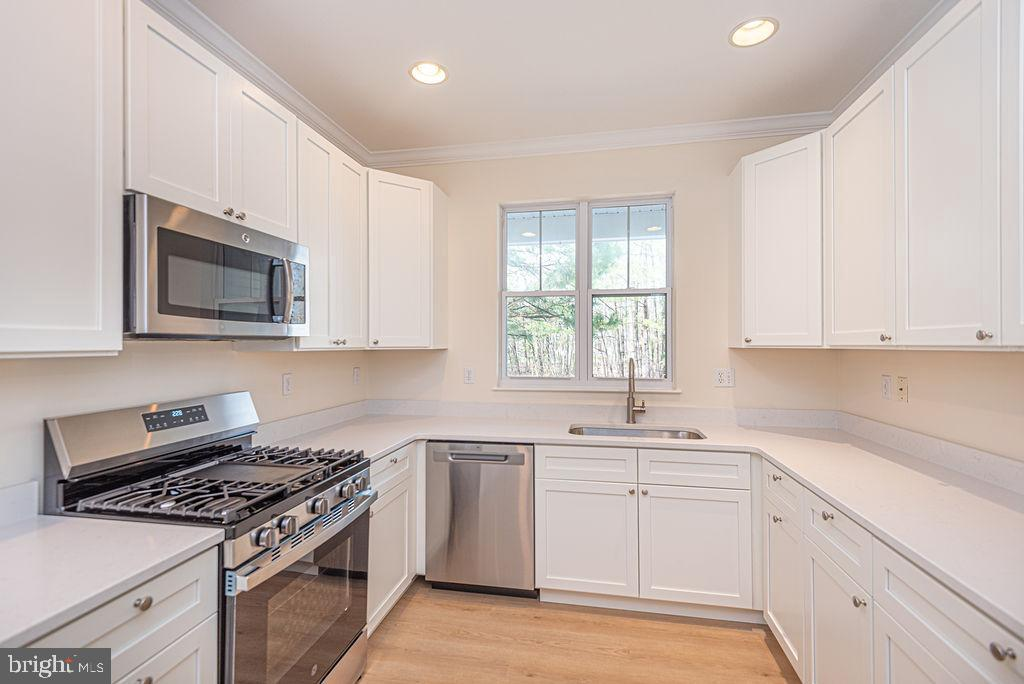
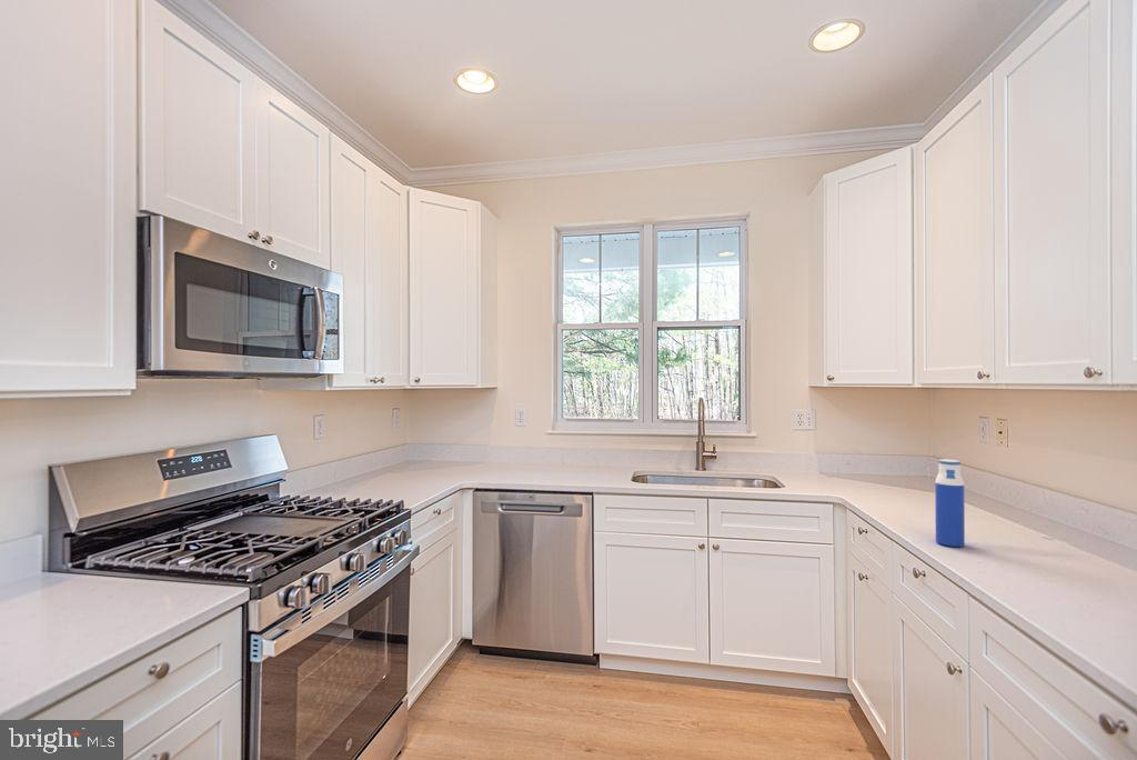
+ water bottle (949, 501)
